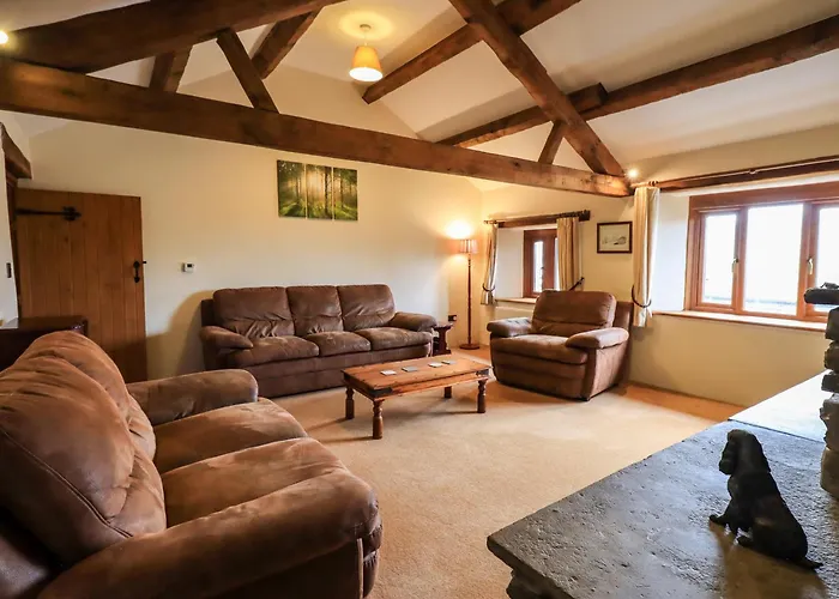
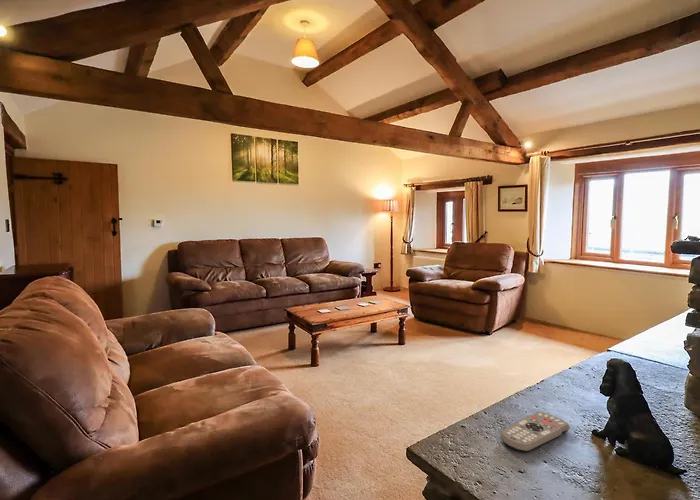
+ remote control (533, 431)
